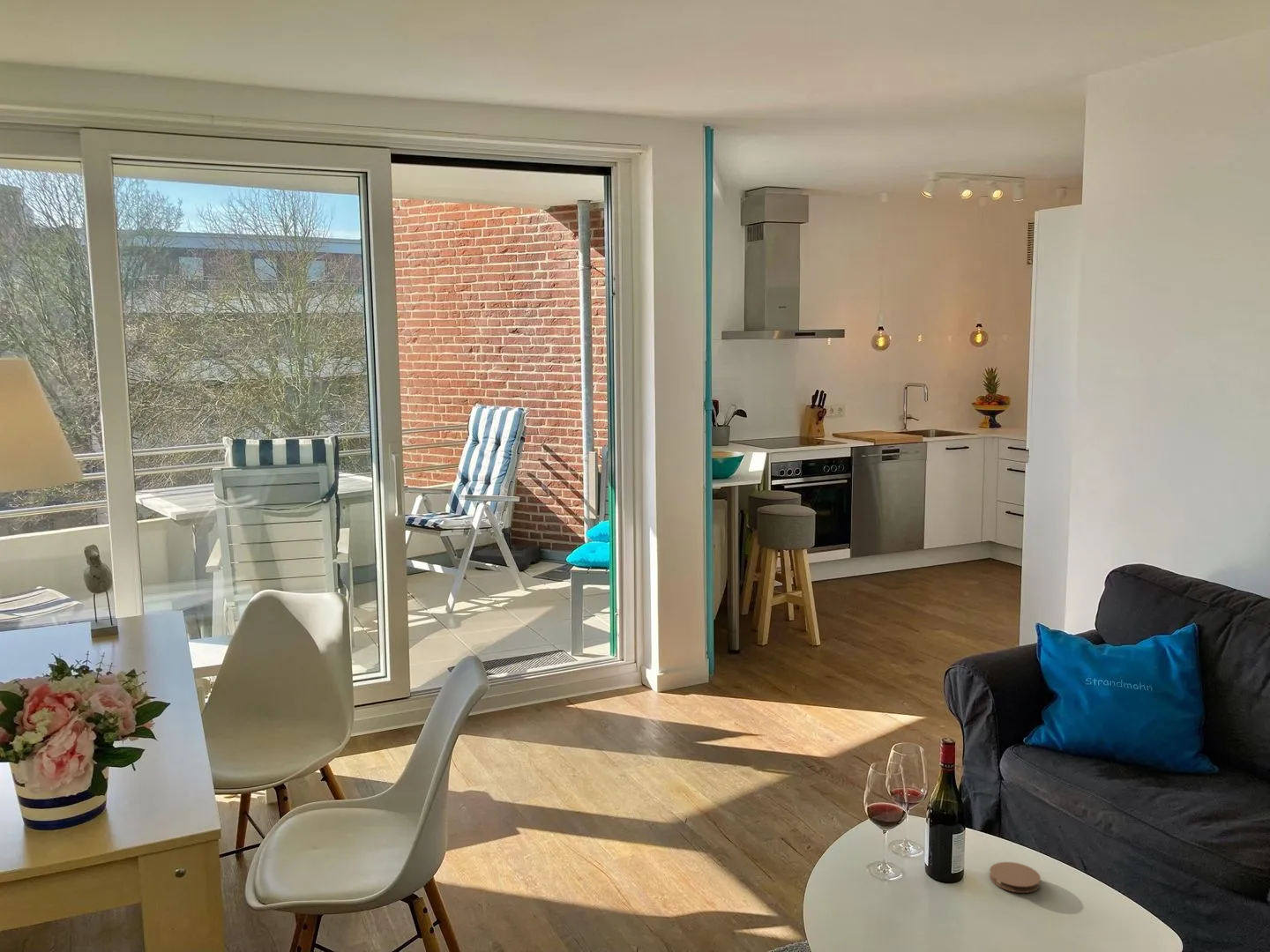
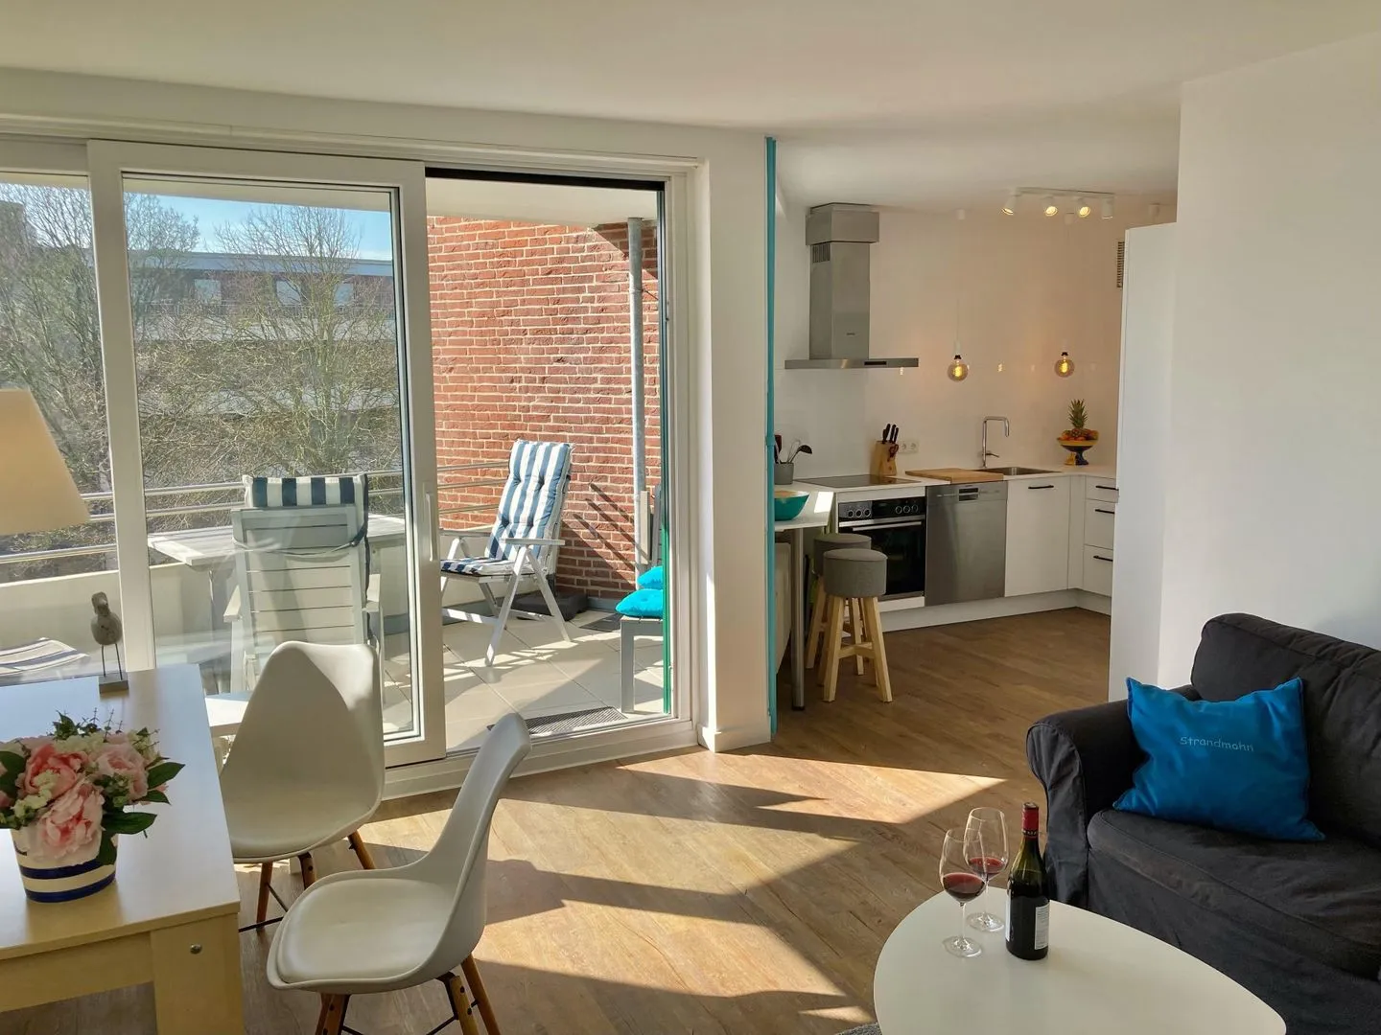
- coaster (1014, 876)
